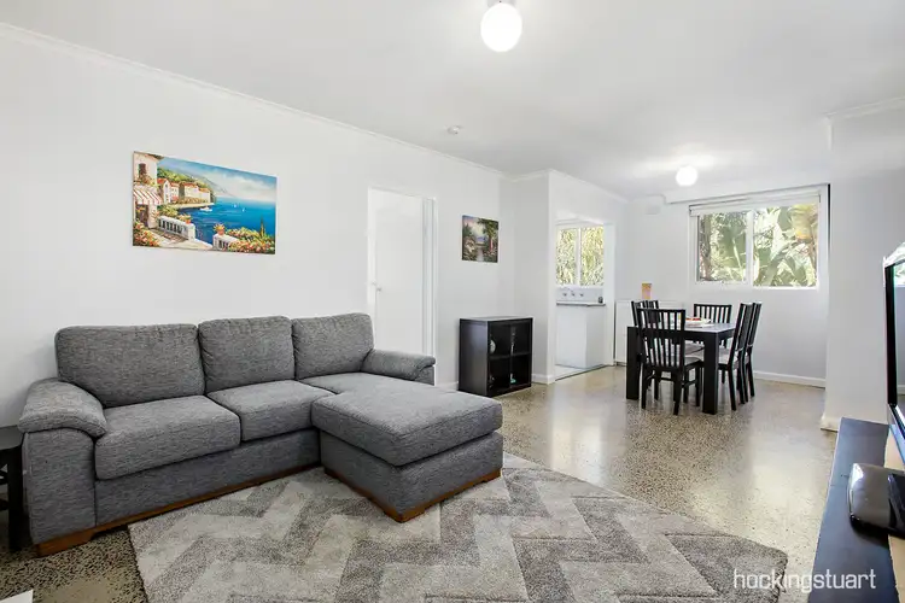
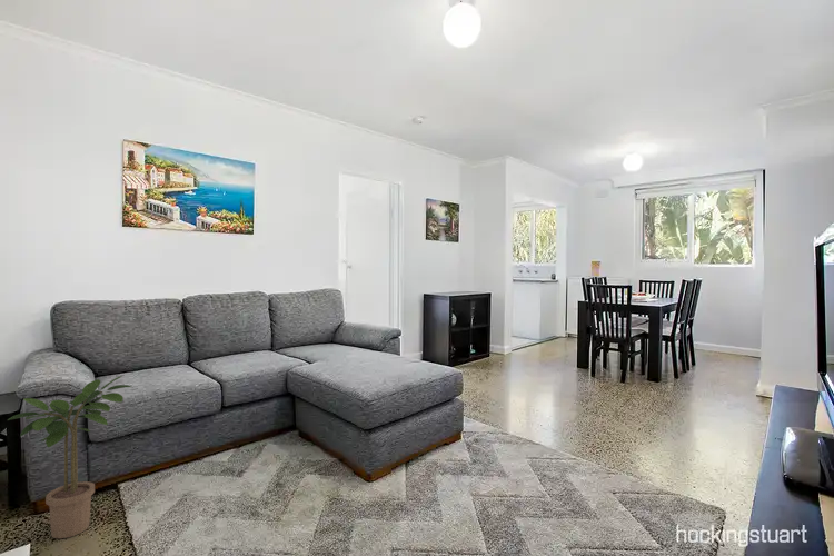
+ potted plant (73, 451)
